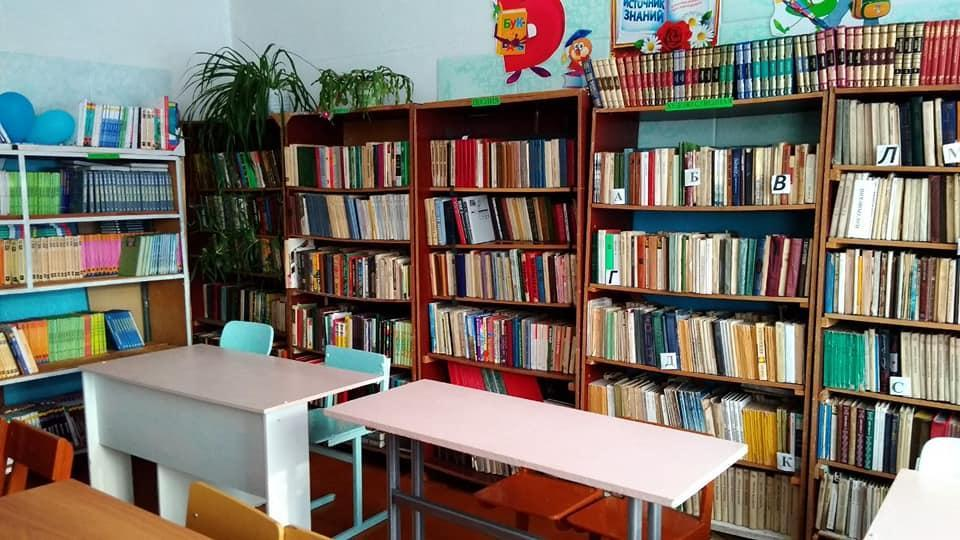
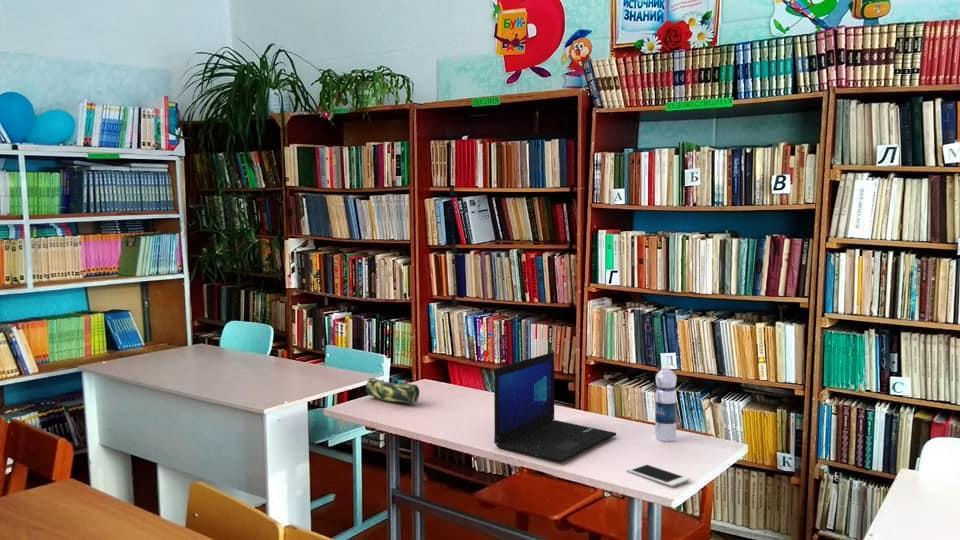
+ water bottle (665, 401)
+ cell phone (657, 474)
+ laptop (553, 403)
+ pencil case (391, 390)
